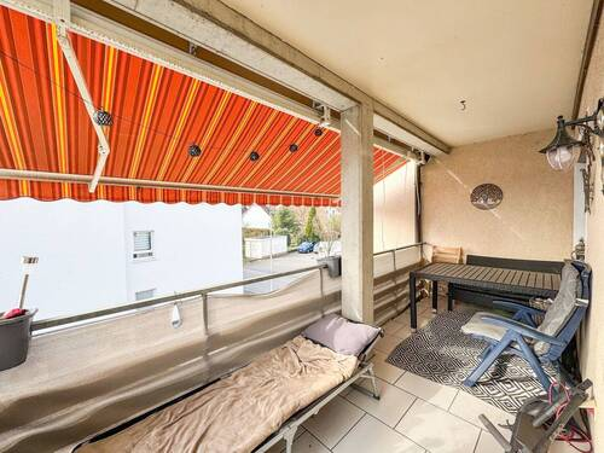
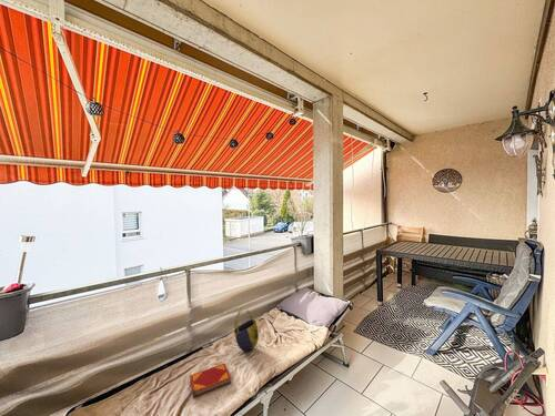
+ tote bag (245, 328)
+ hardback book (210, 378)
